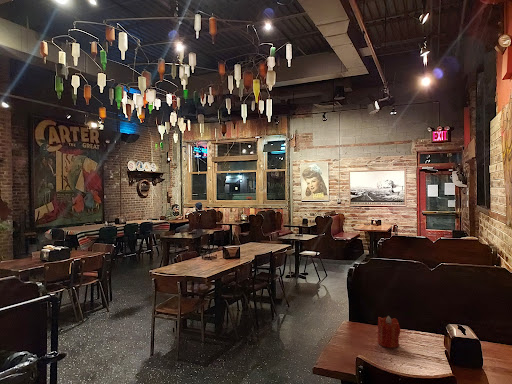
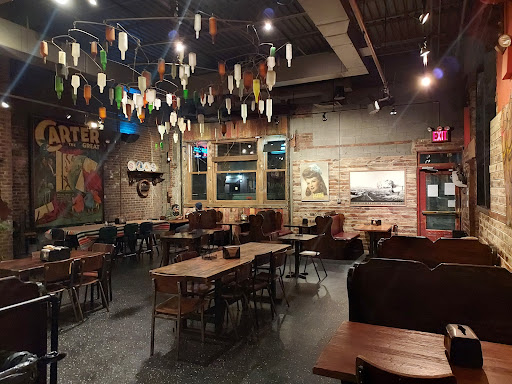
- candle (388, 329)
